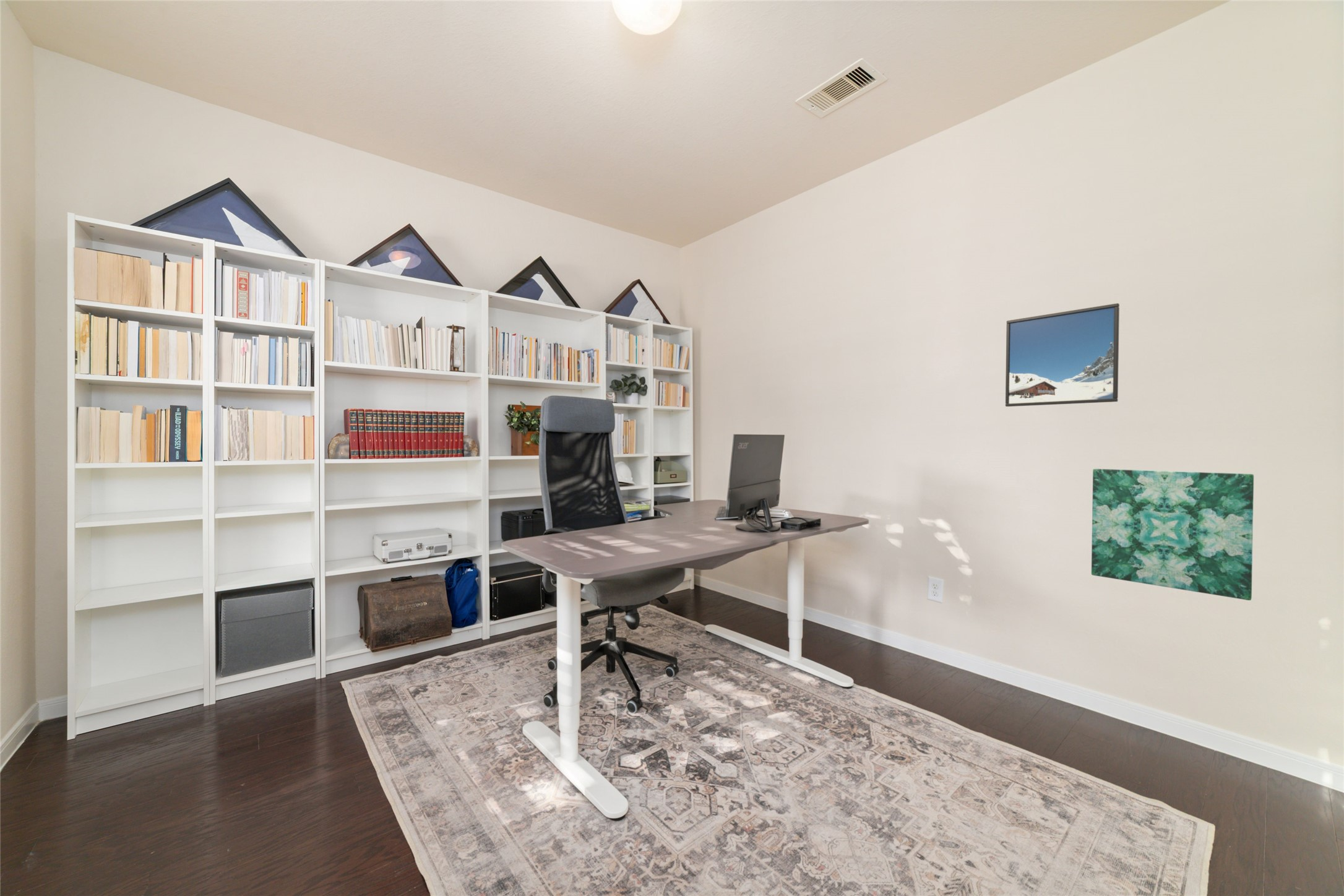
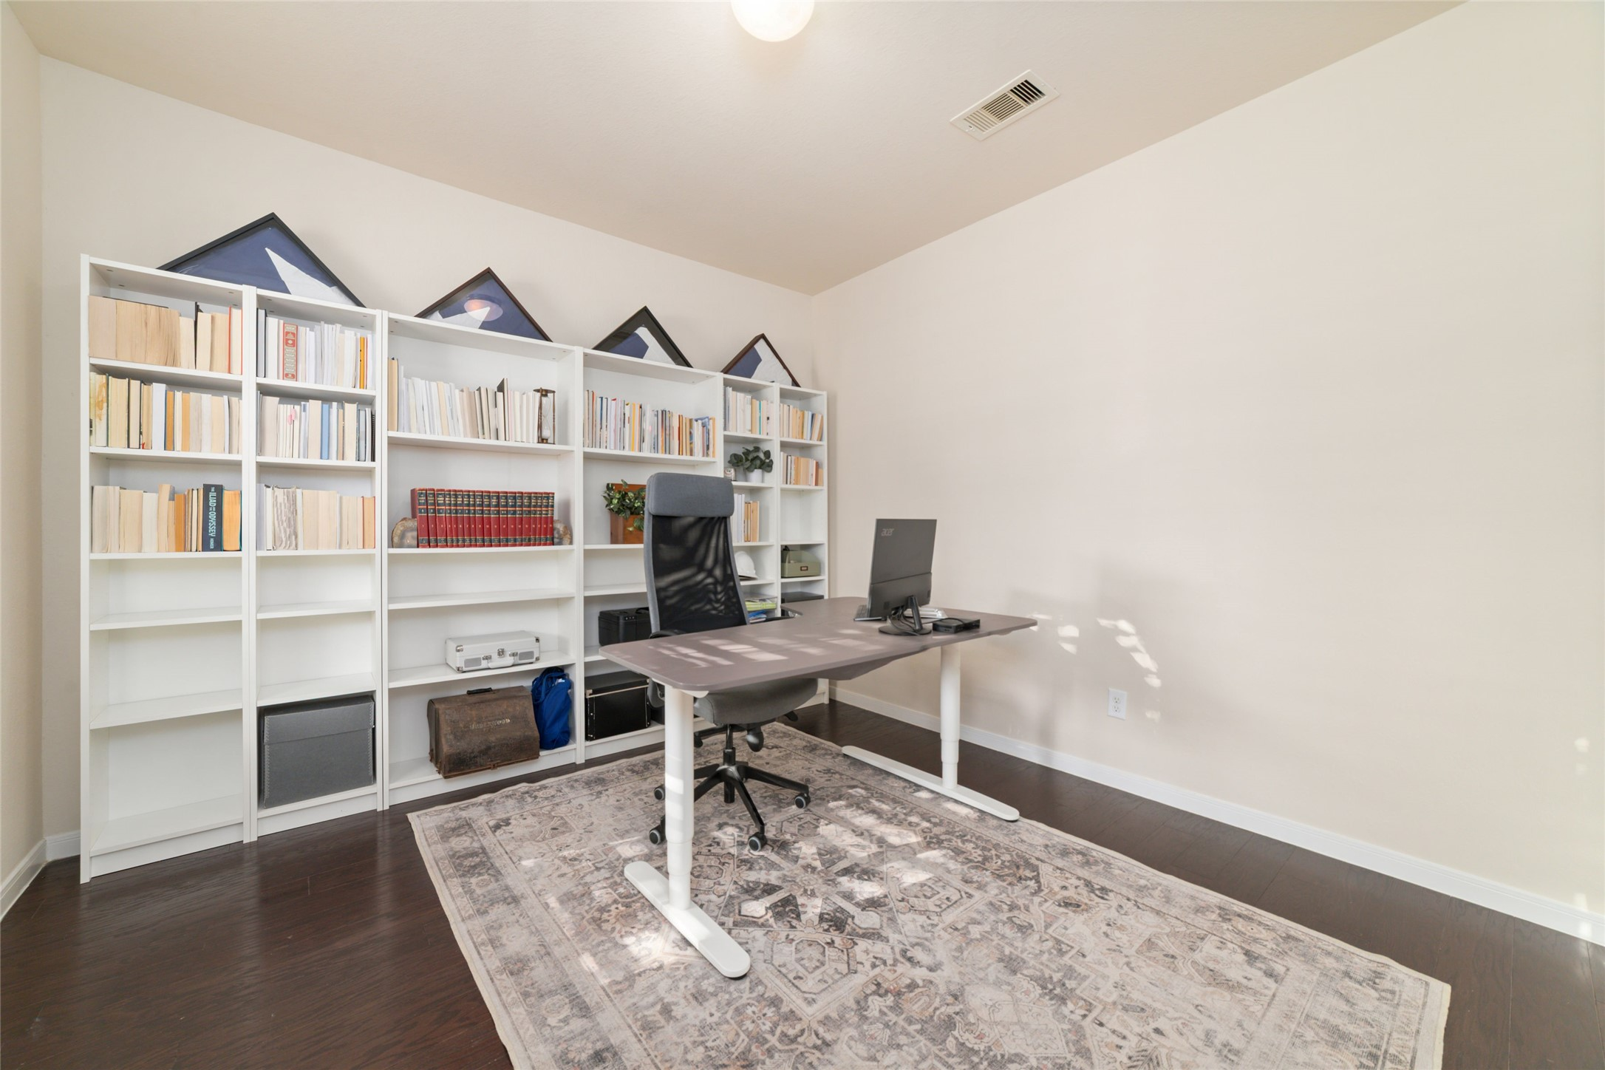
- wall art (1166, 528)
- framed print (1058, 358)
